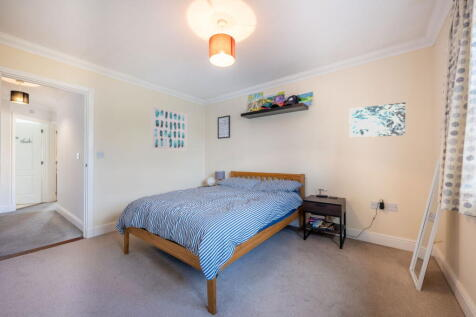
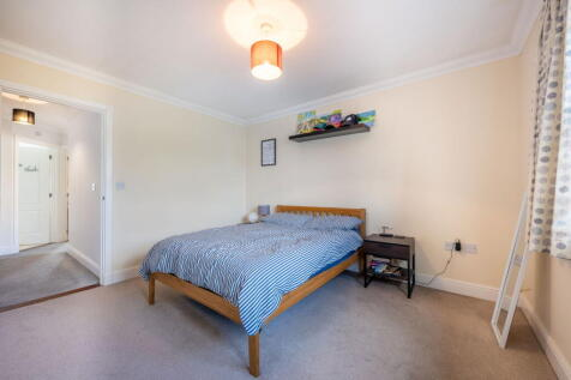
- wall art (375, 121)
- wall art (170, 130)
